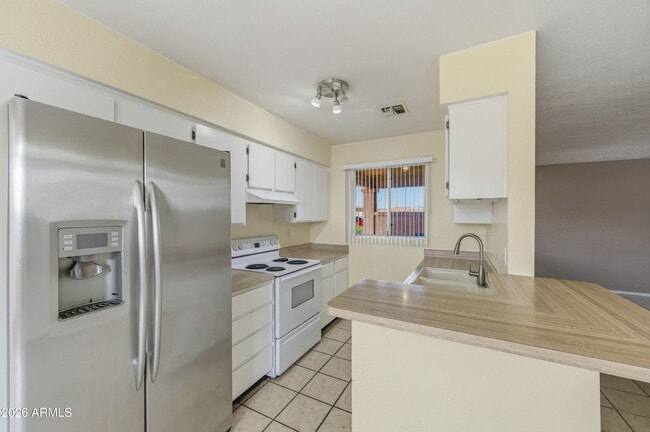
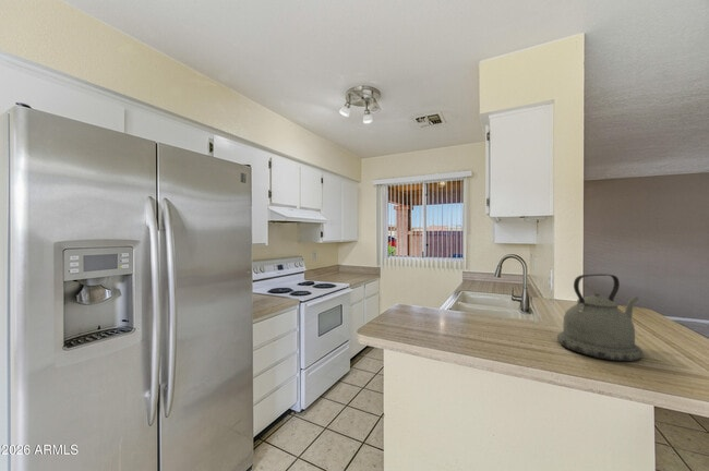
+ kettle (598, 310)
